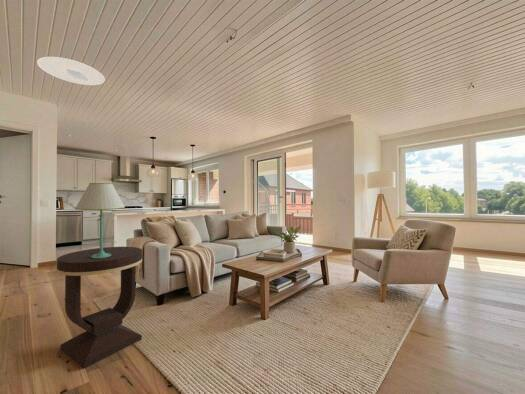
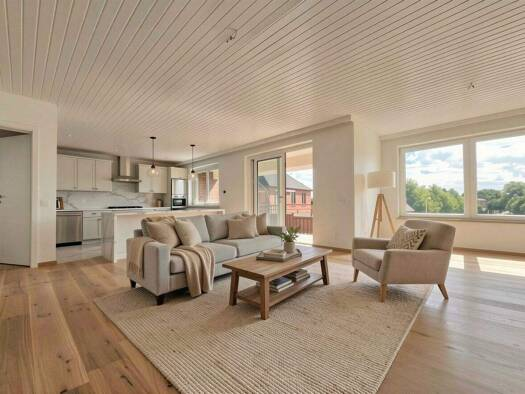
- ceiling light (73, 69)
- side table (107, 308)
- table lamp (101, 219)
